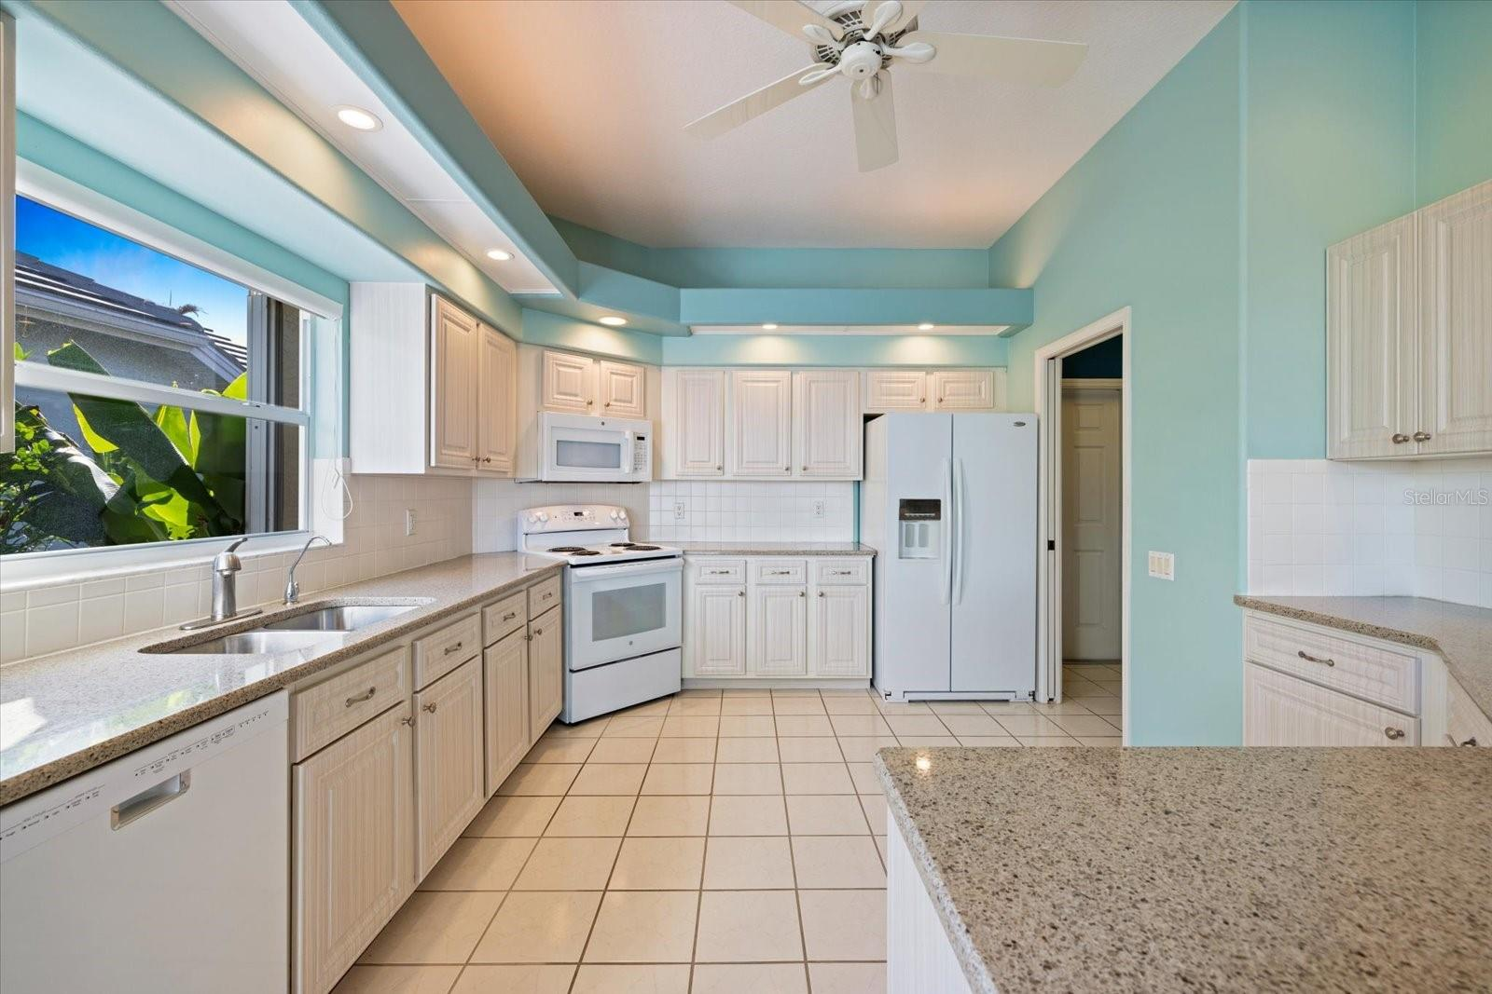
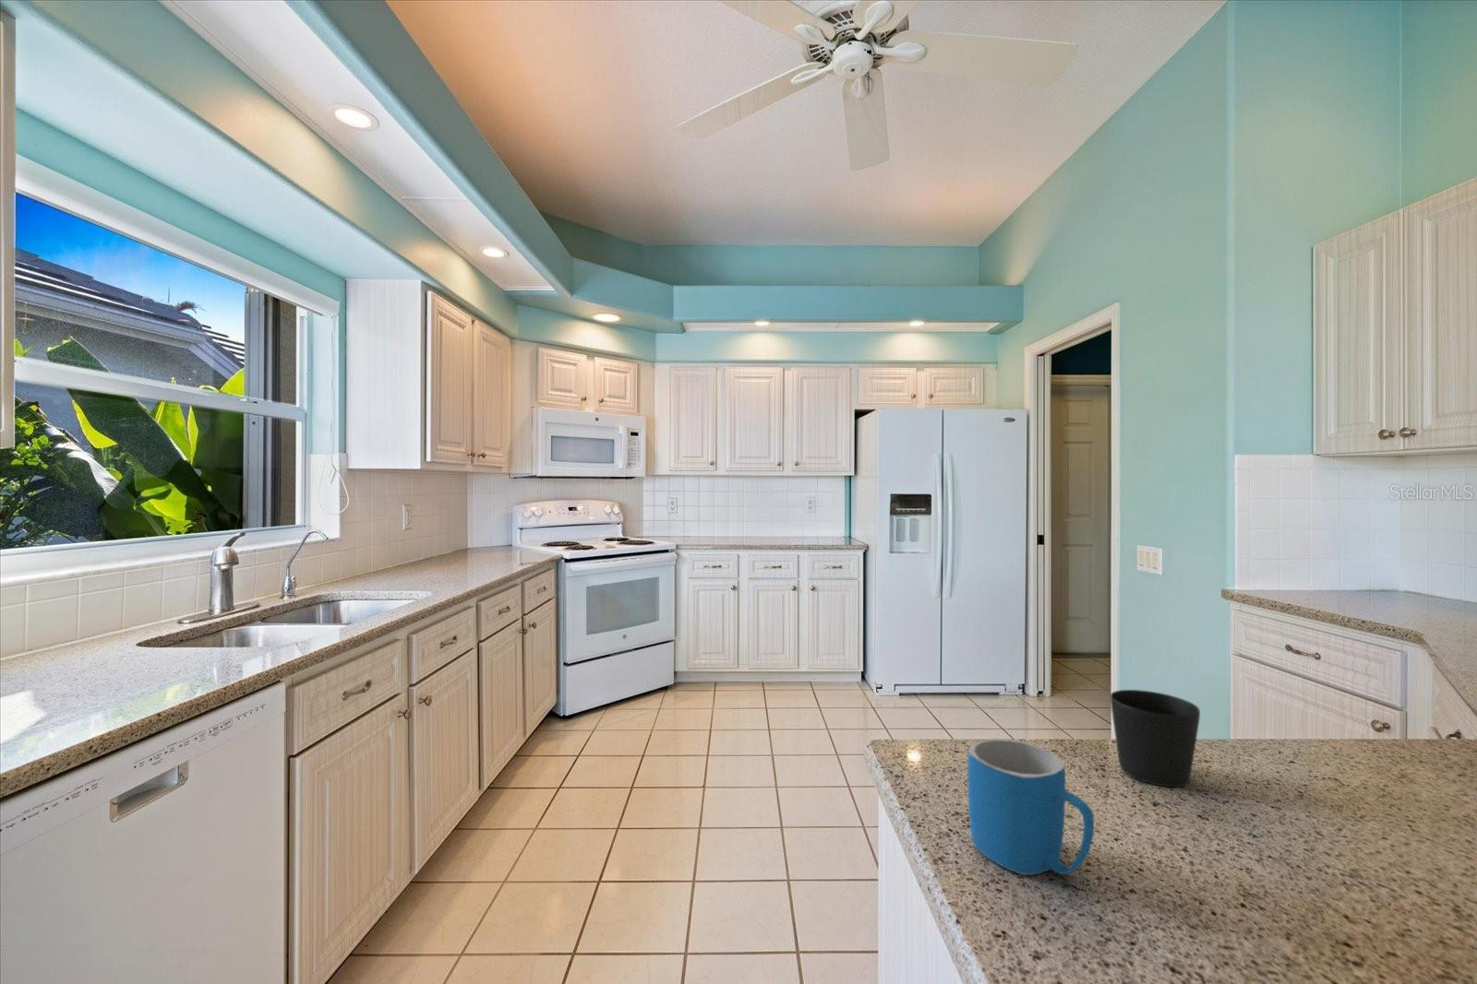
+ cup (1159, 736)
+ mug (1030, 810)
